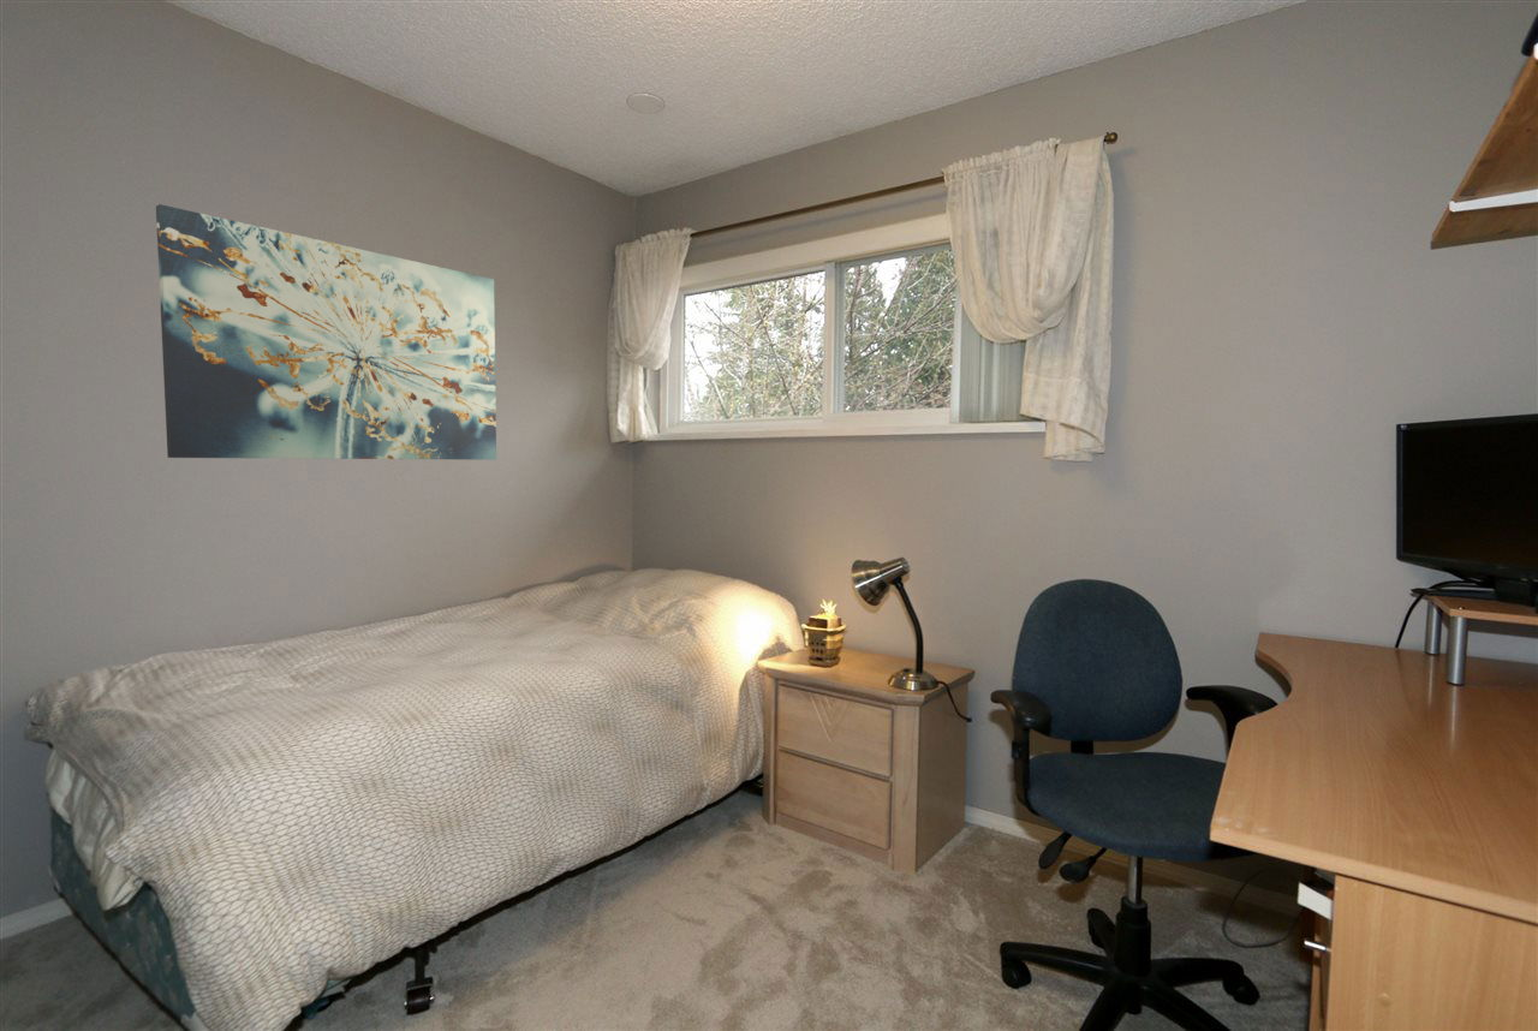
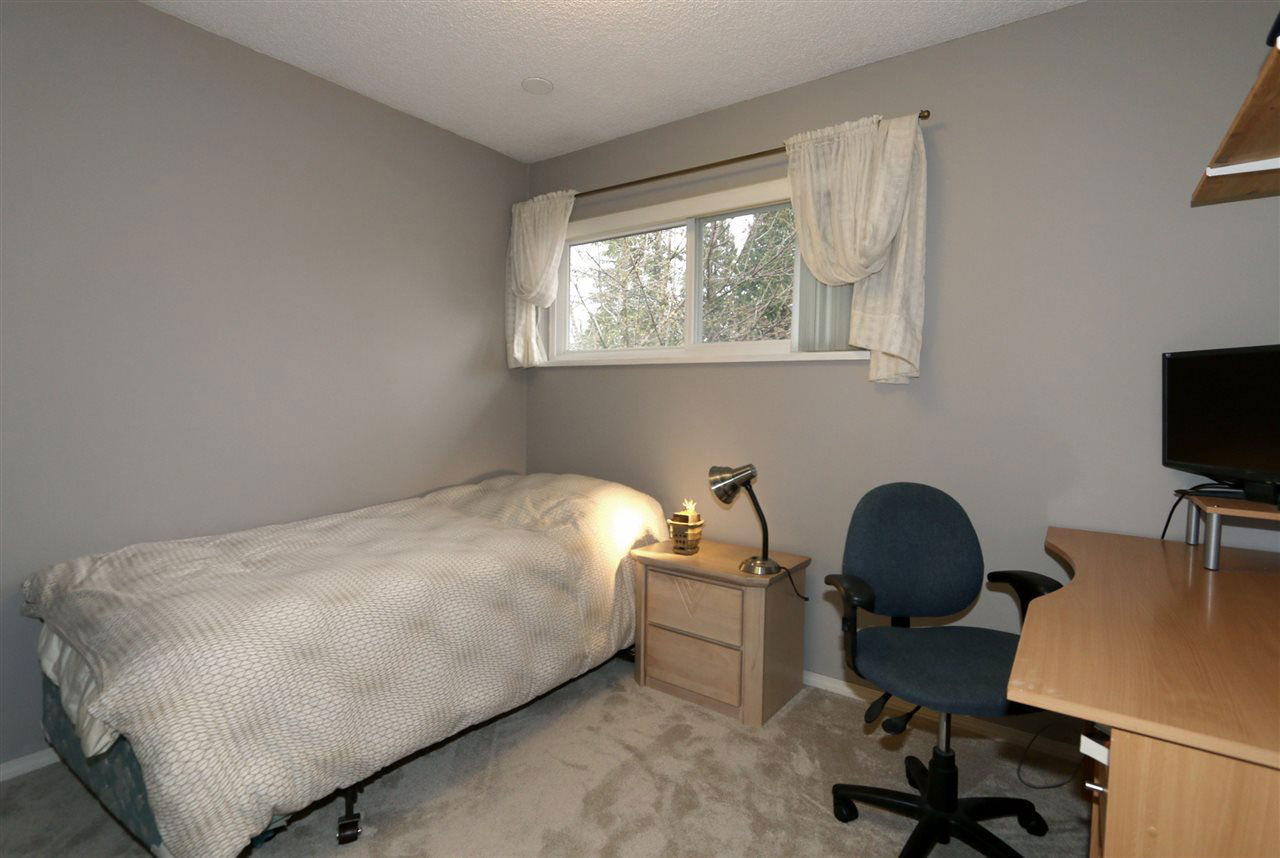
- wall art (354, 354)
